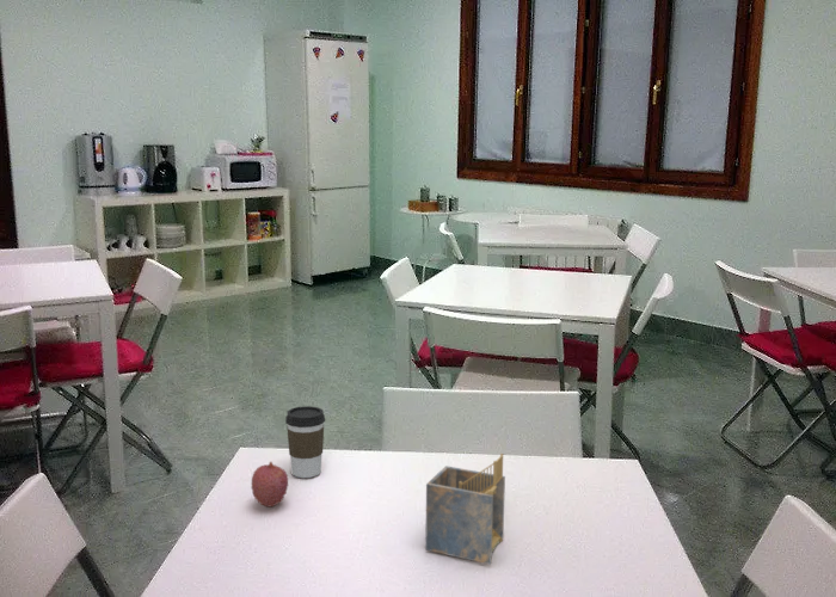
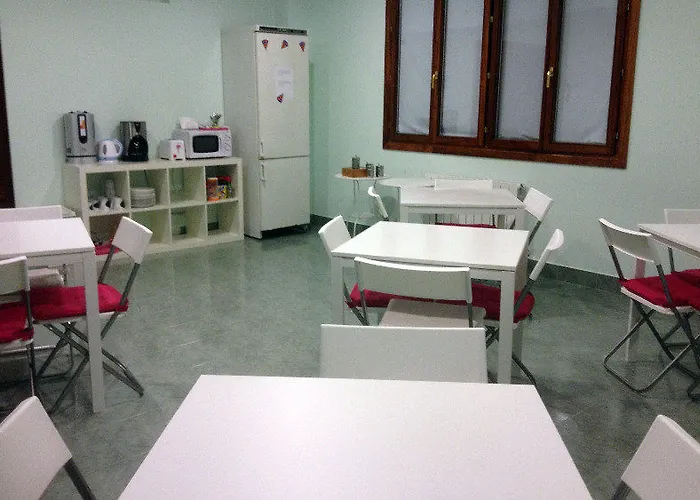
- coffee cup (306, 442)
- napkin holder (467, 501)
- fruit (269, 484)
